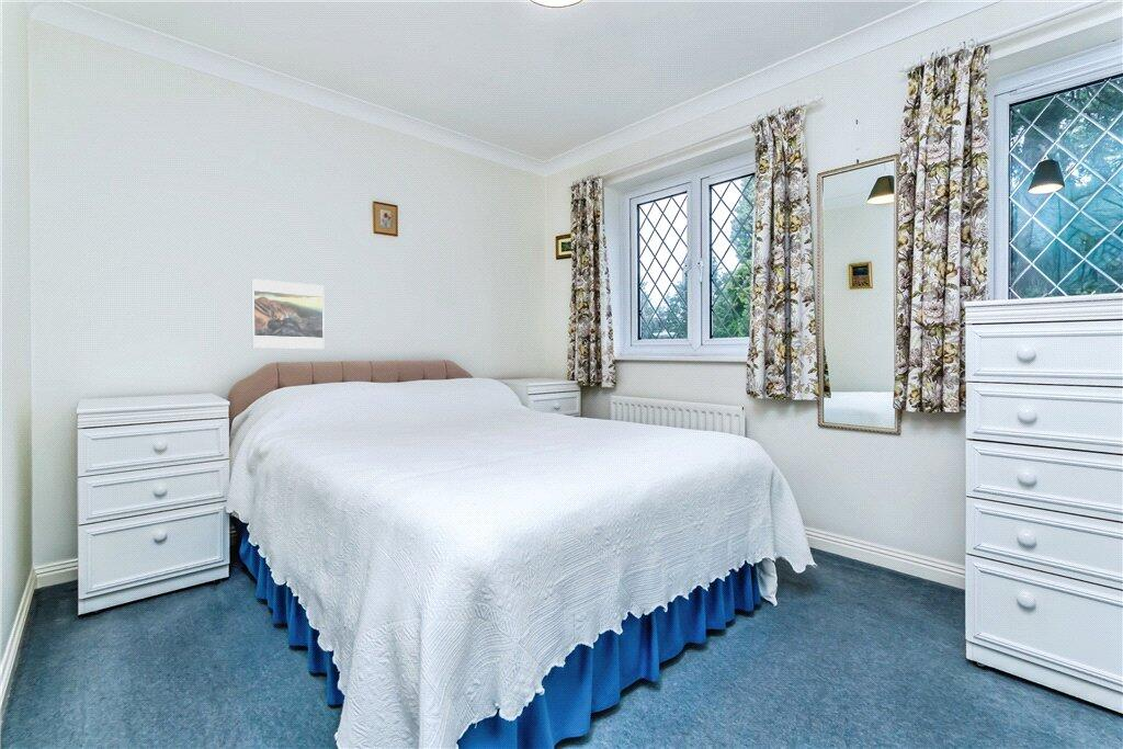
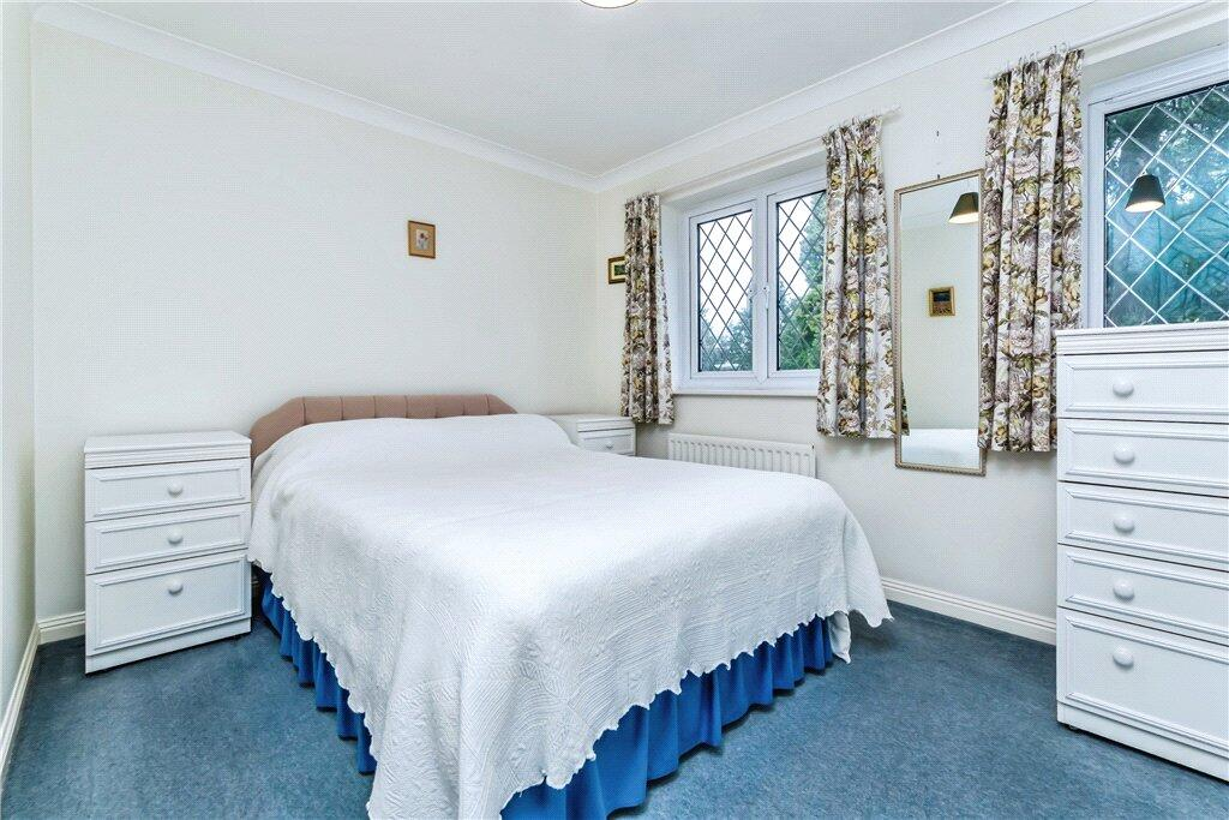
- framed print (288, 315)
